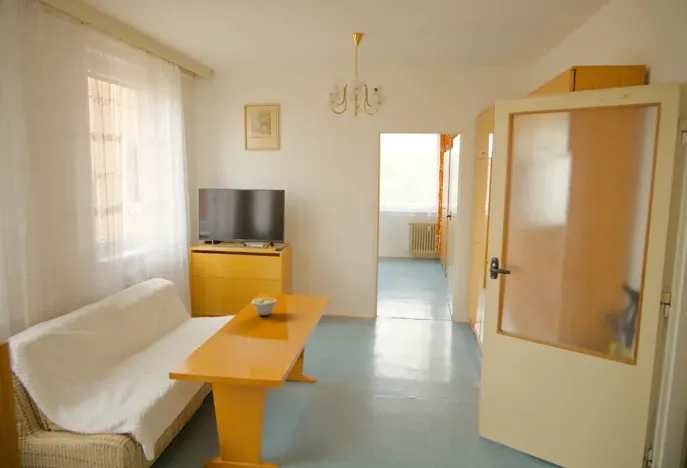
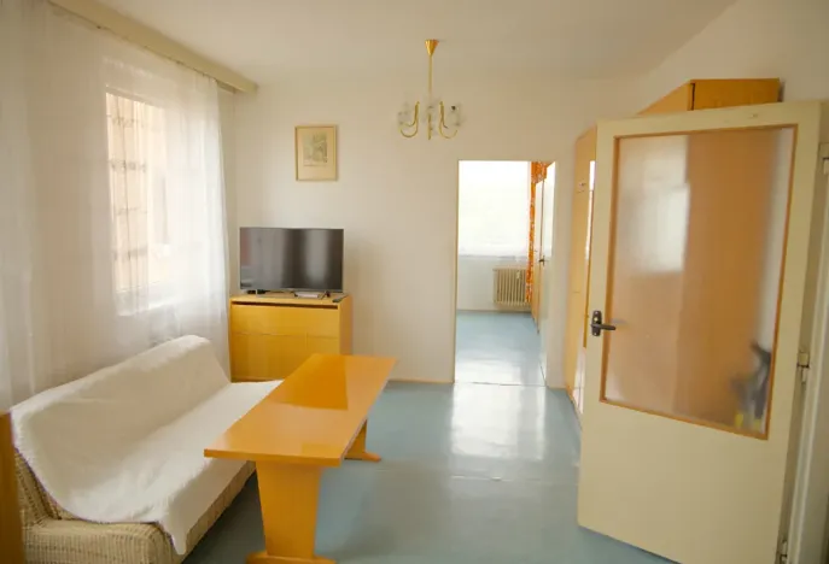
- bowl (264, 307)
